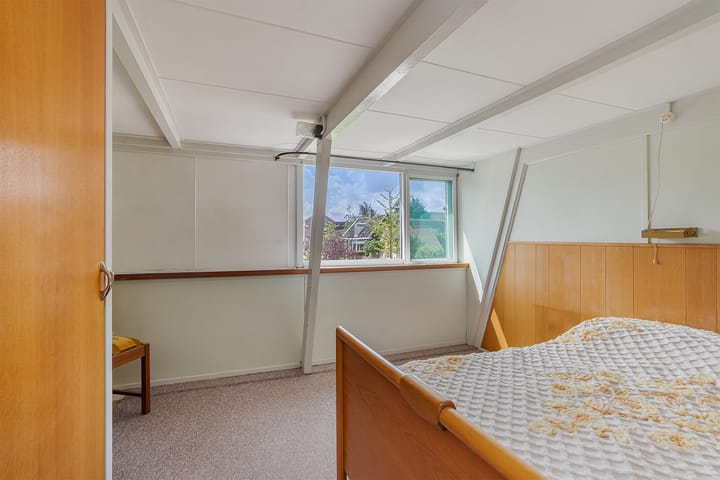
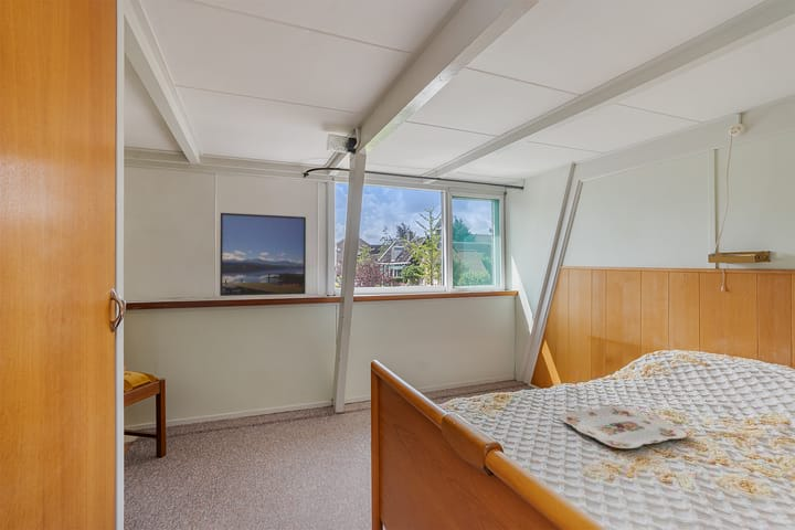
+ serving tray (619, 425)
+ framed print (264, 254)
